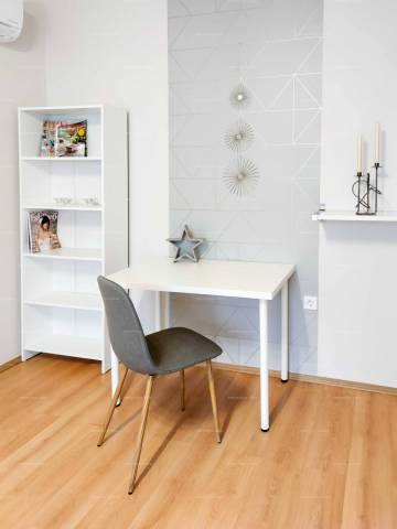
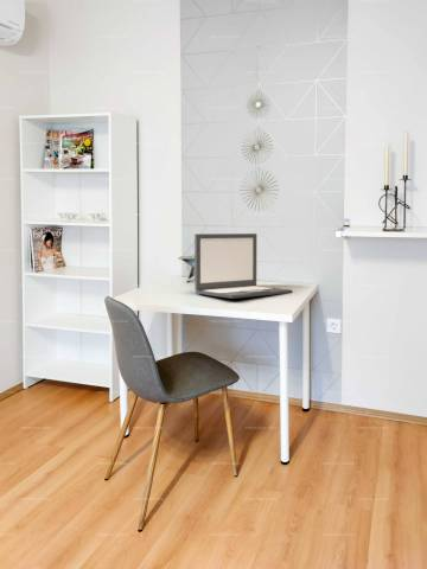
+ laptop (243, 263)
